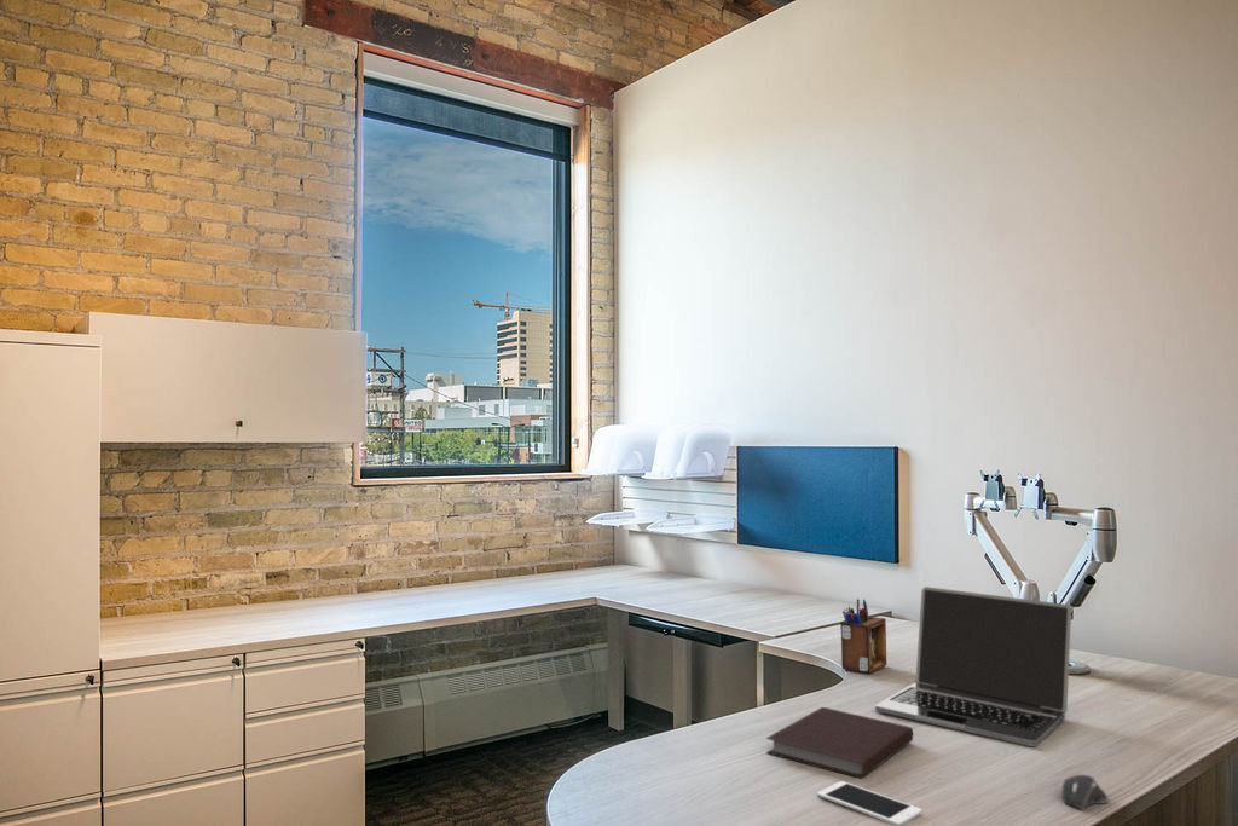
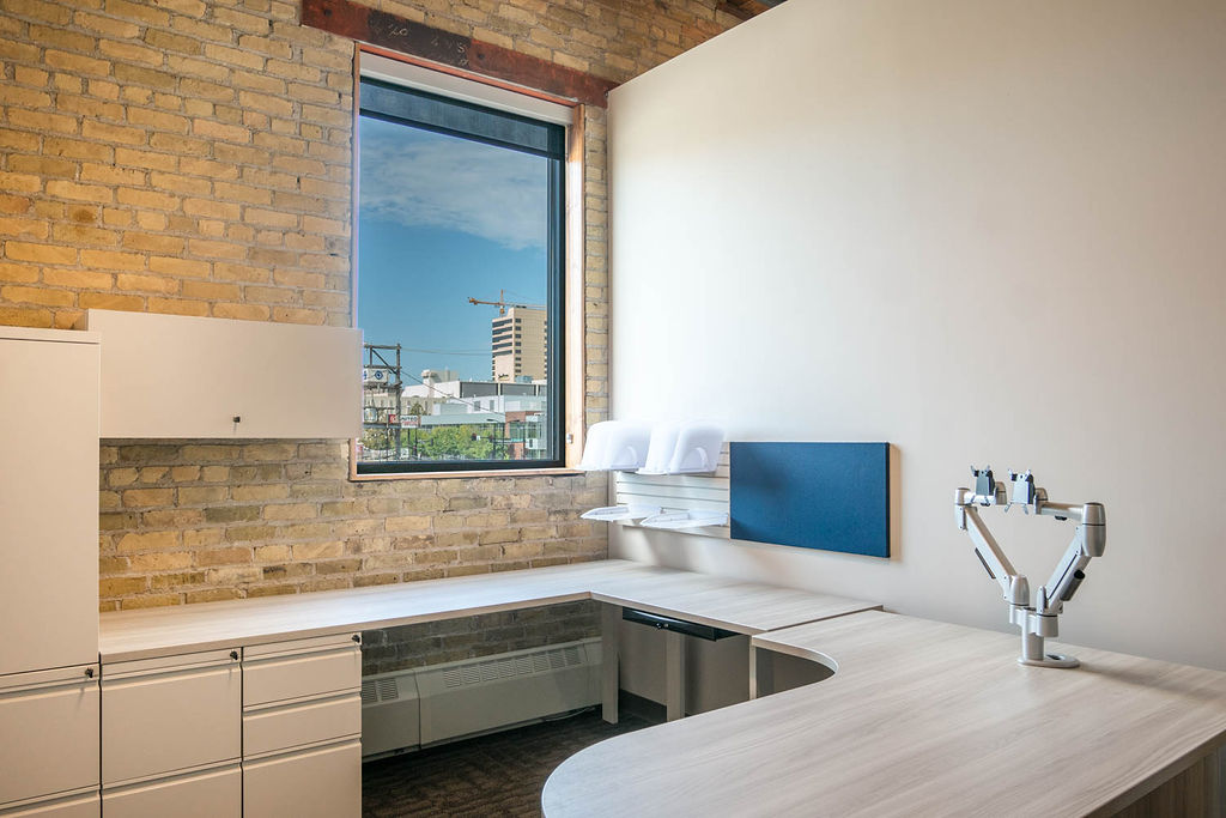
- laptop (972, 658)
- cell phone (868, 802)
- desk organizer (863, 634)
- computer mouse (1084, 789)
- notebook (840, 739)
